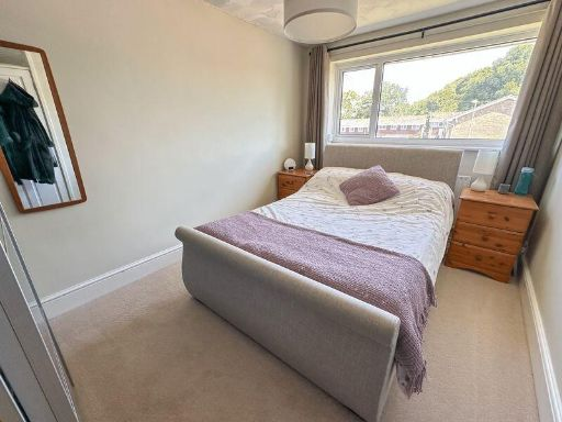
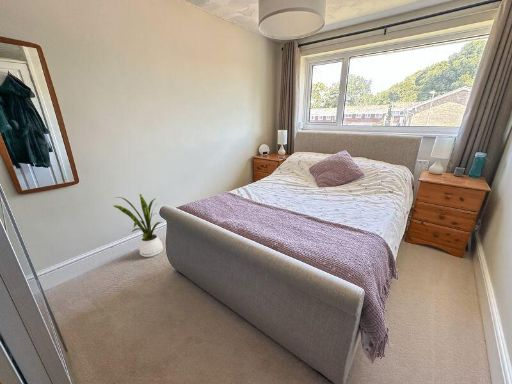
+ house plant (143, 223)
